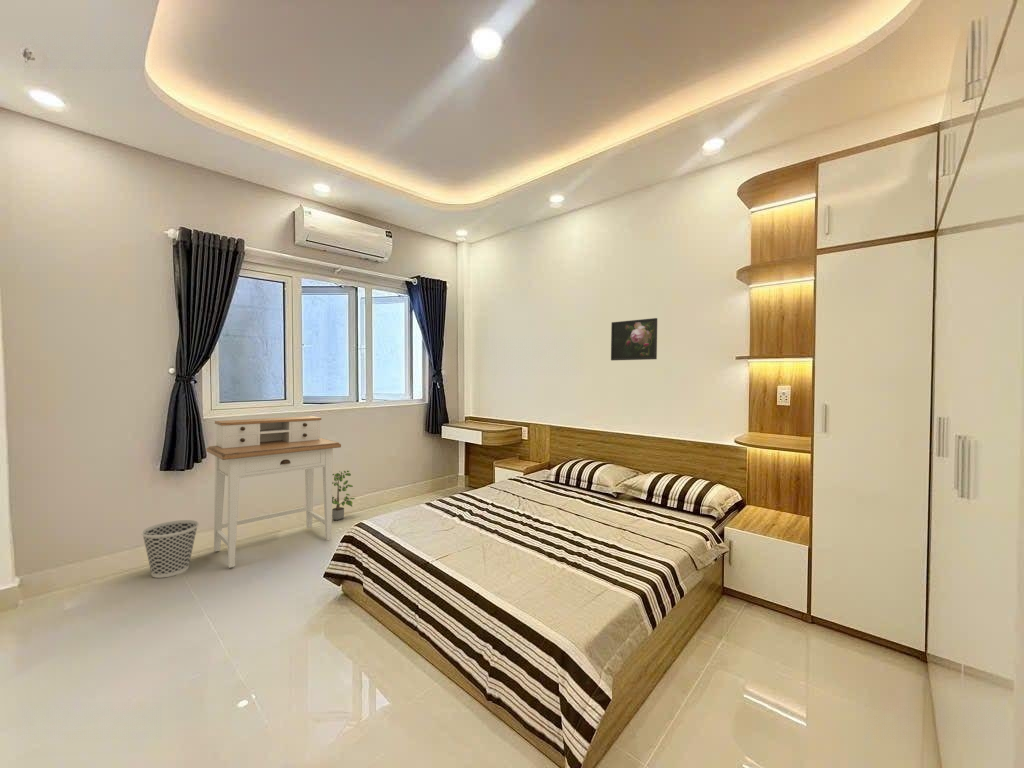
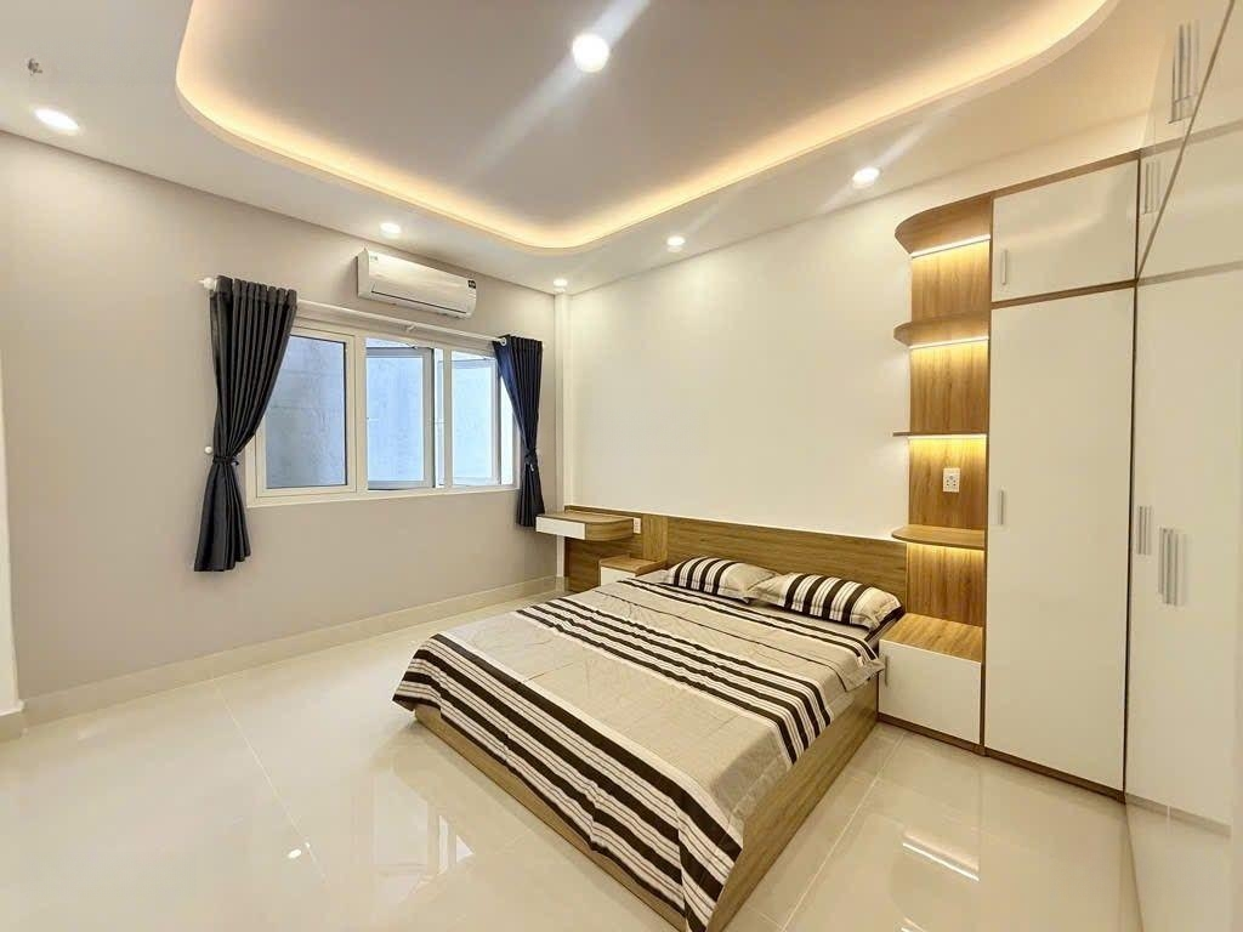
- desk (274, 473)
- wastebasket (170, 549)
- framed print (633, 340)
- potted plant (346, 494)
